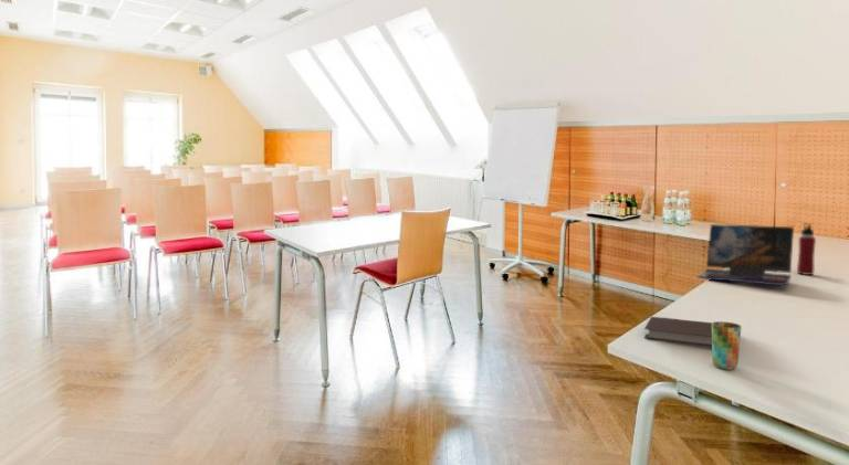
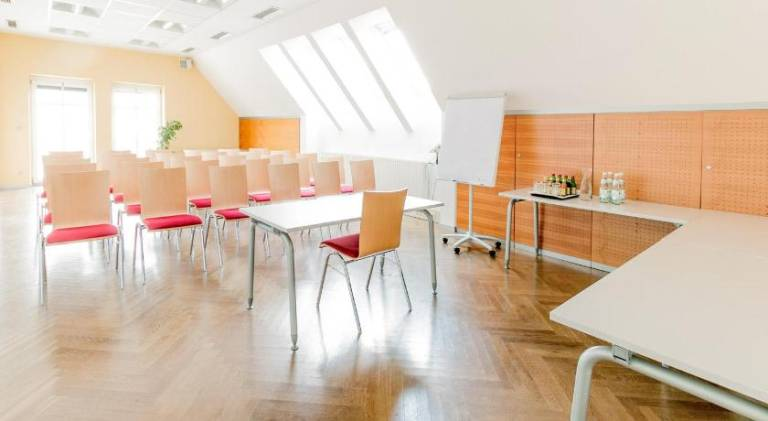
- water bottle (806, 249)
- laptop (745, 253)
- cup (725, 346)
- notebook (689, 330)
